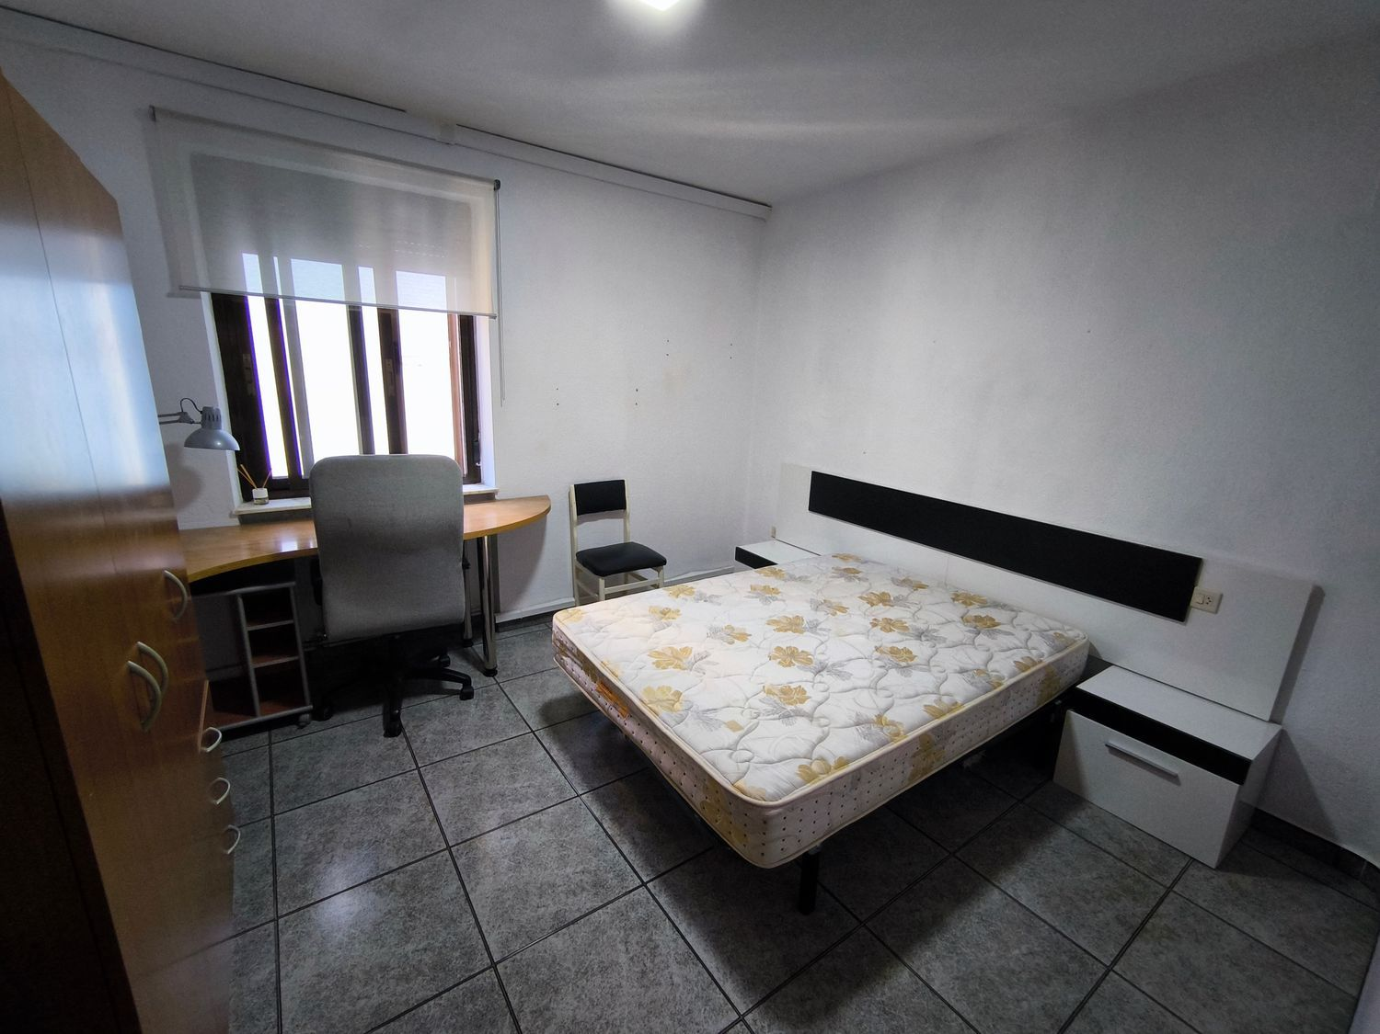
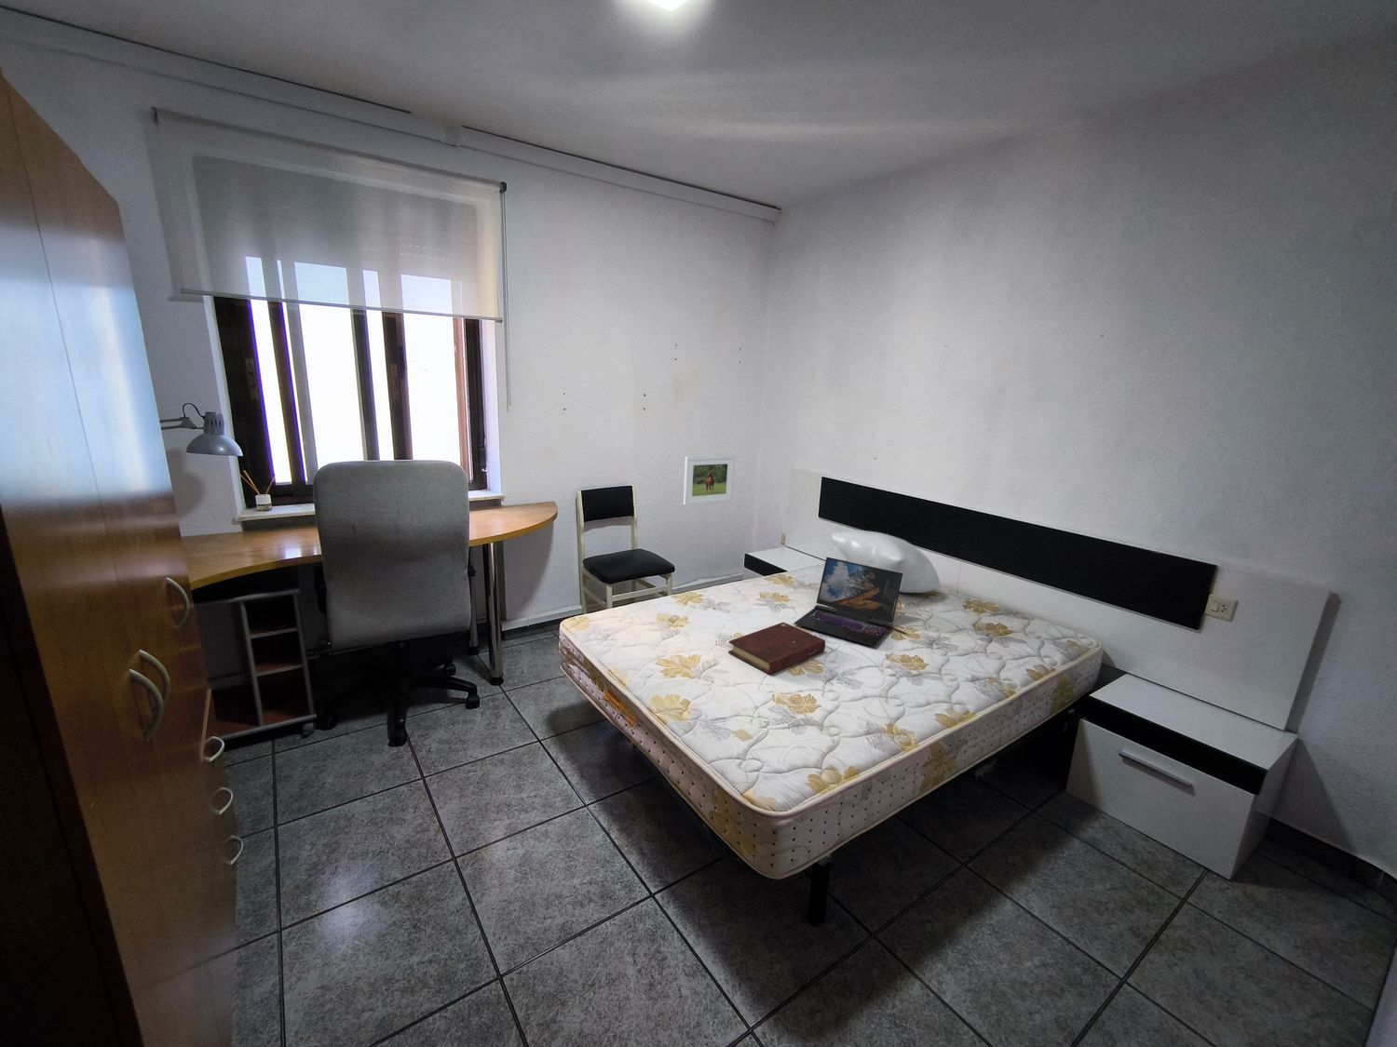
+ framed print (708, 480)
+ pillow (887, 561)
+ laptop (848, 599)
+ book (777, 646)
